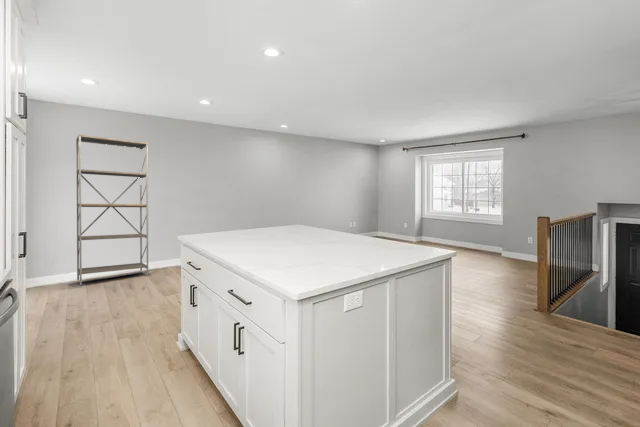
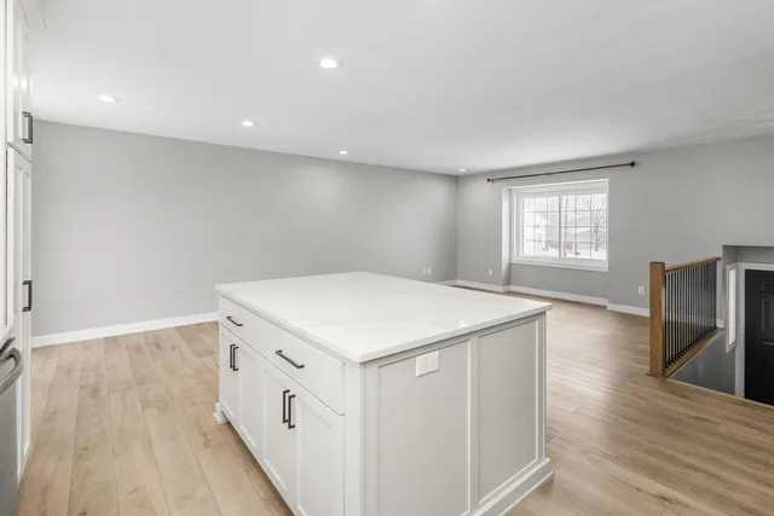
- shelving unit (114, 208)
